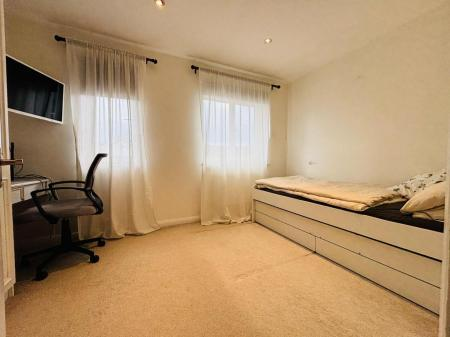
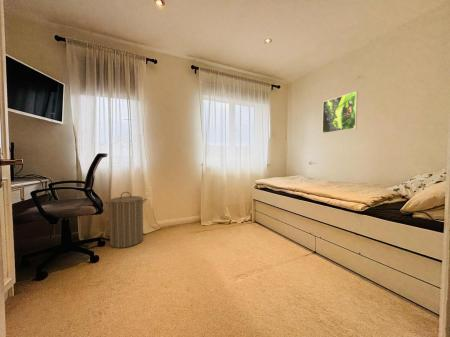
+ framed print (338, 114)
+ laundry hamper (126, 216)
